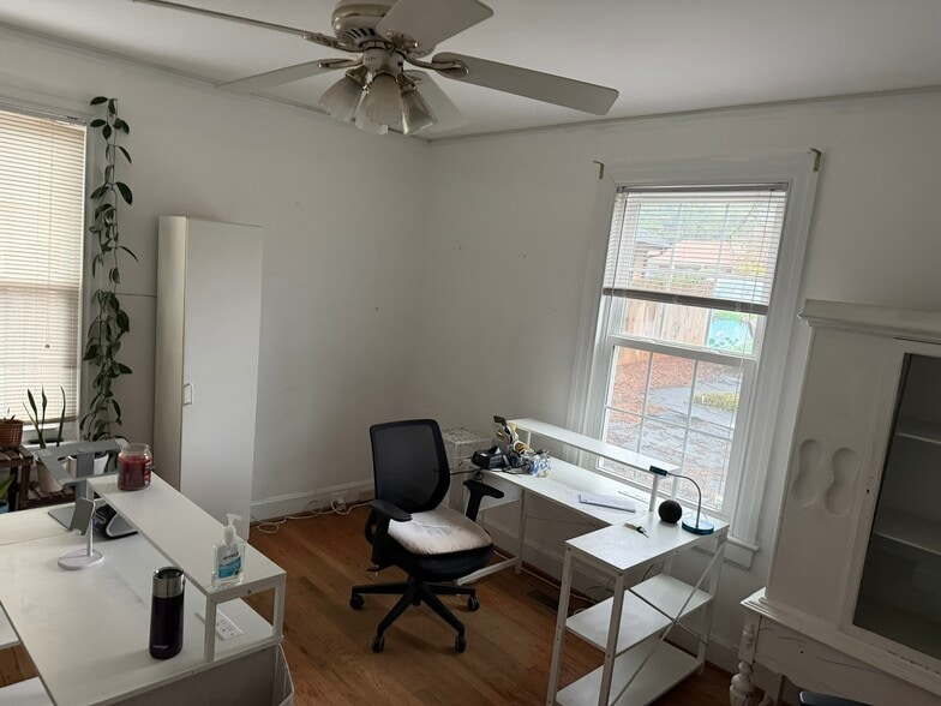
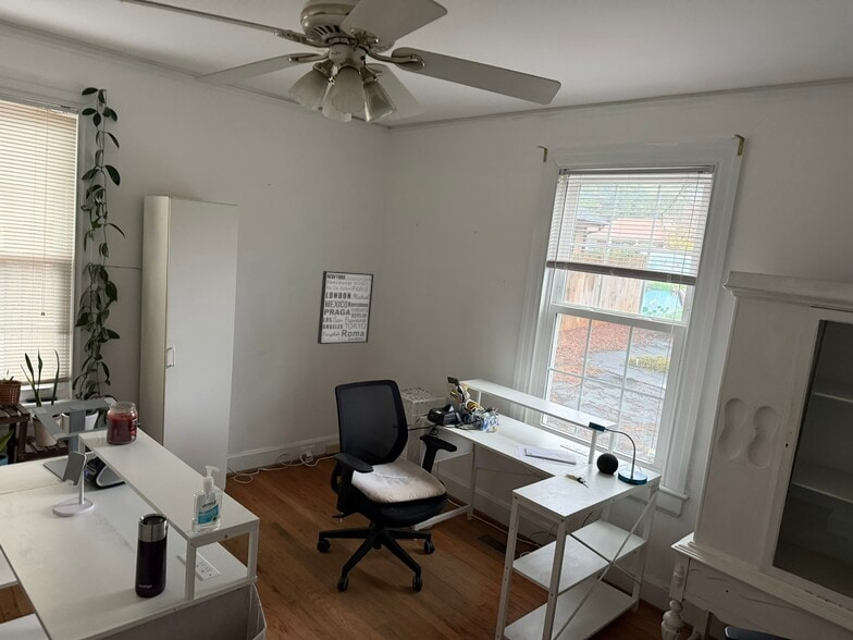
+ wall art (346, 307)
